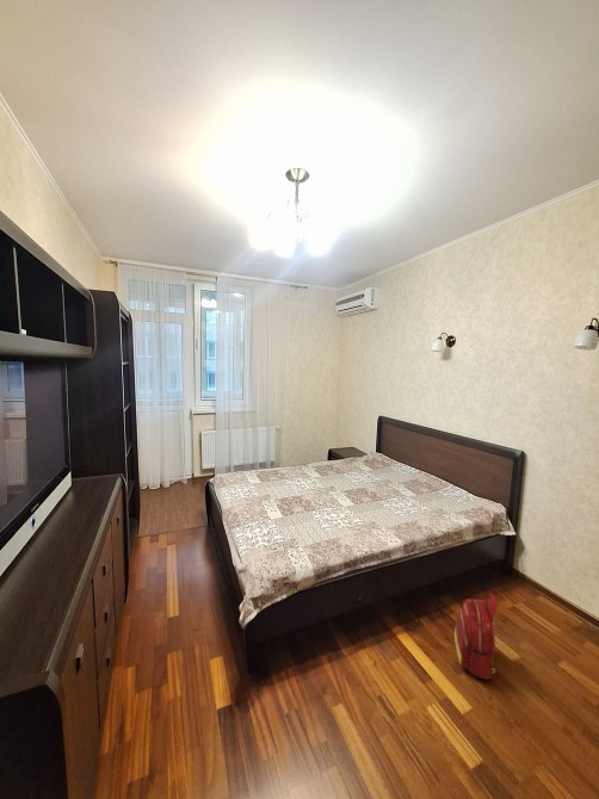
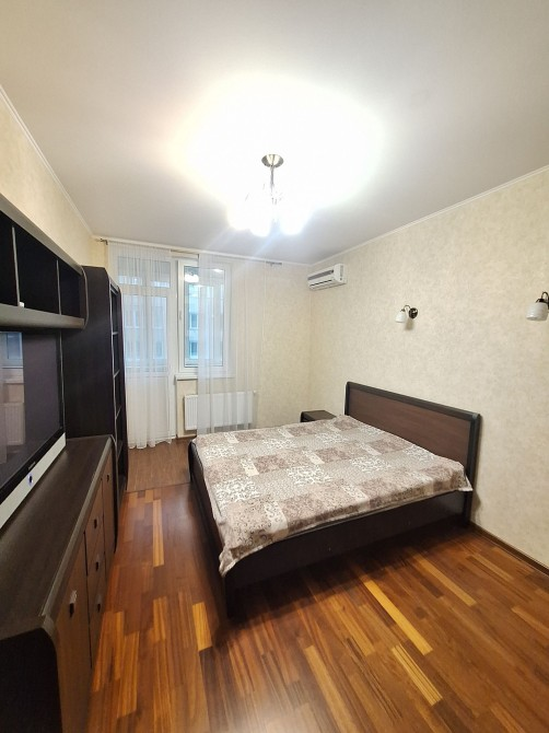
- backpack (475, 624)
